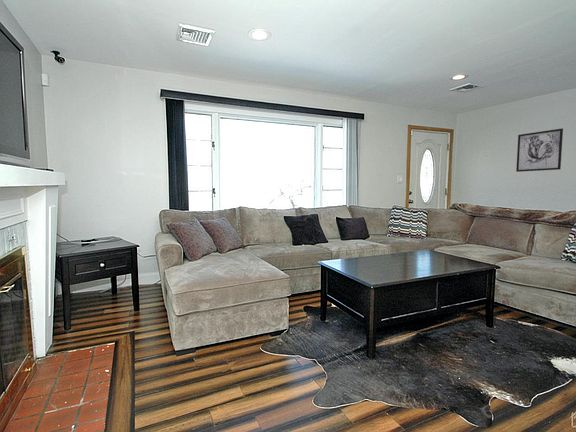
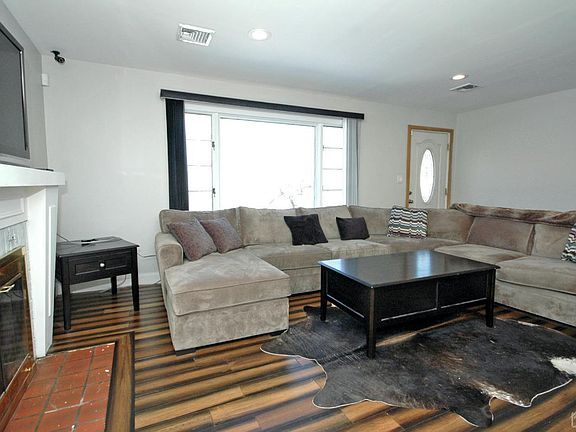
- wall art (538, 151)
